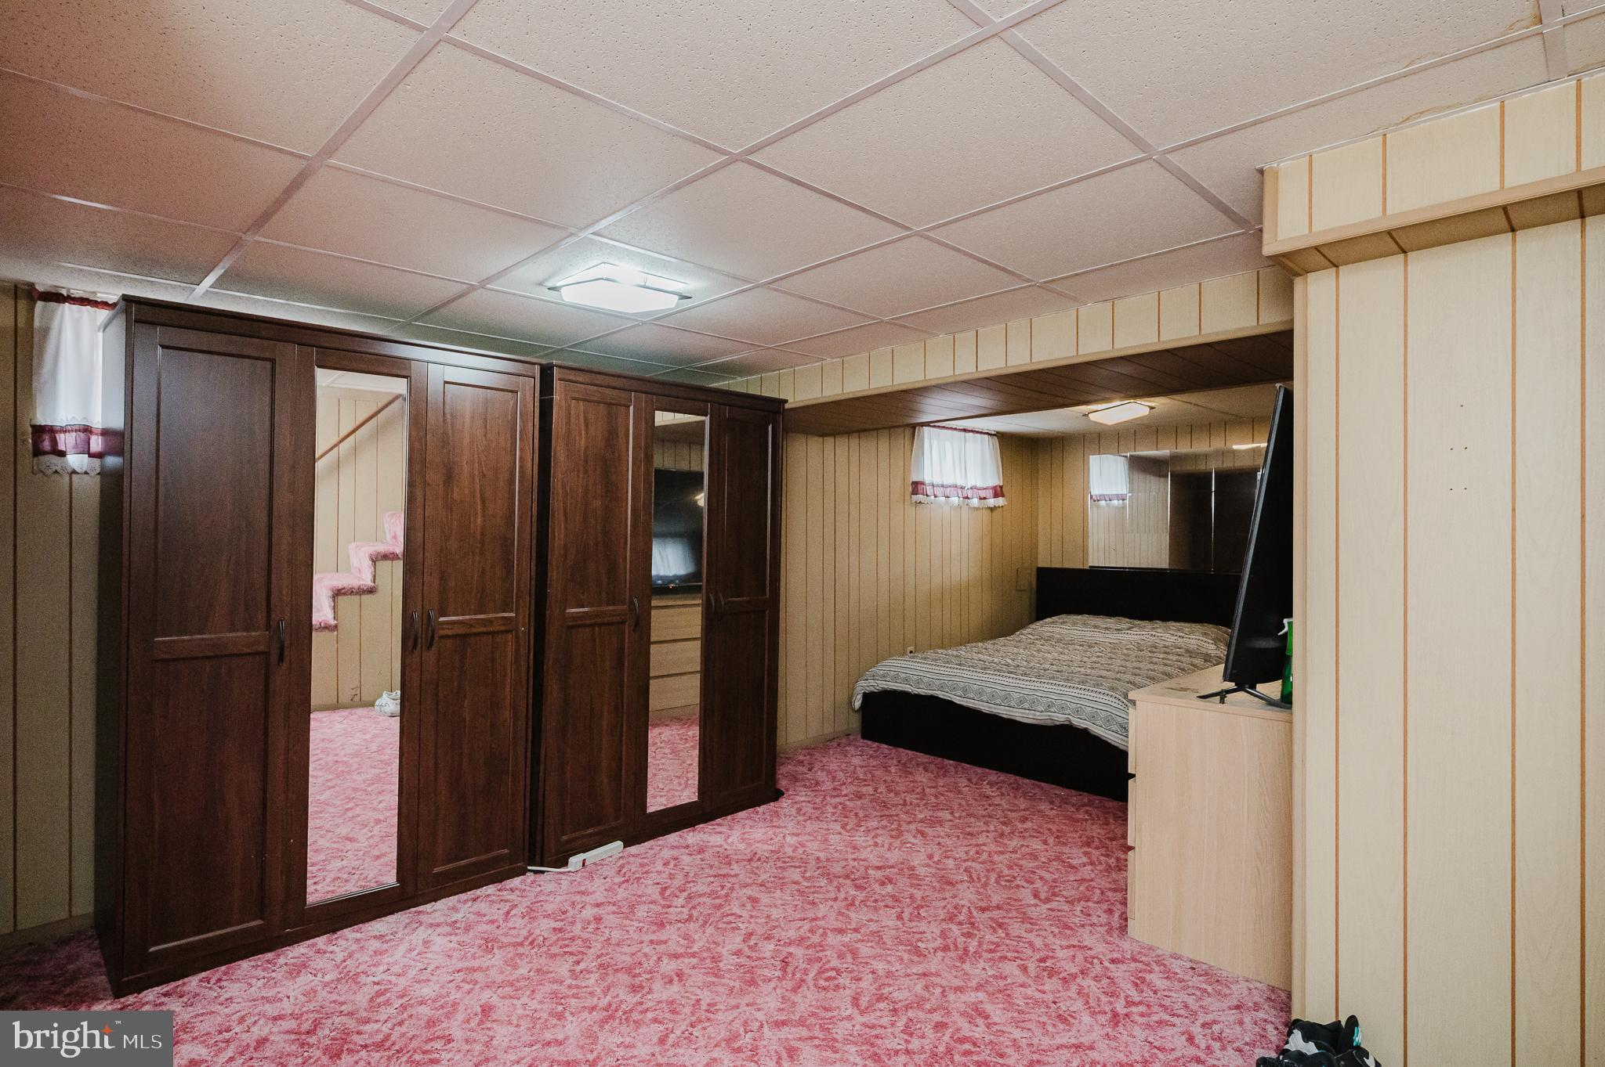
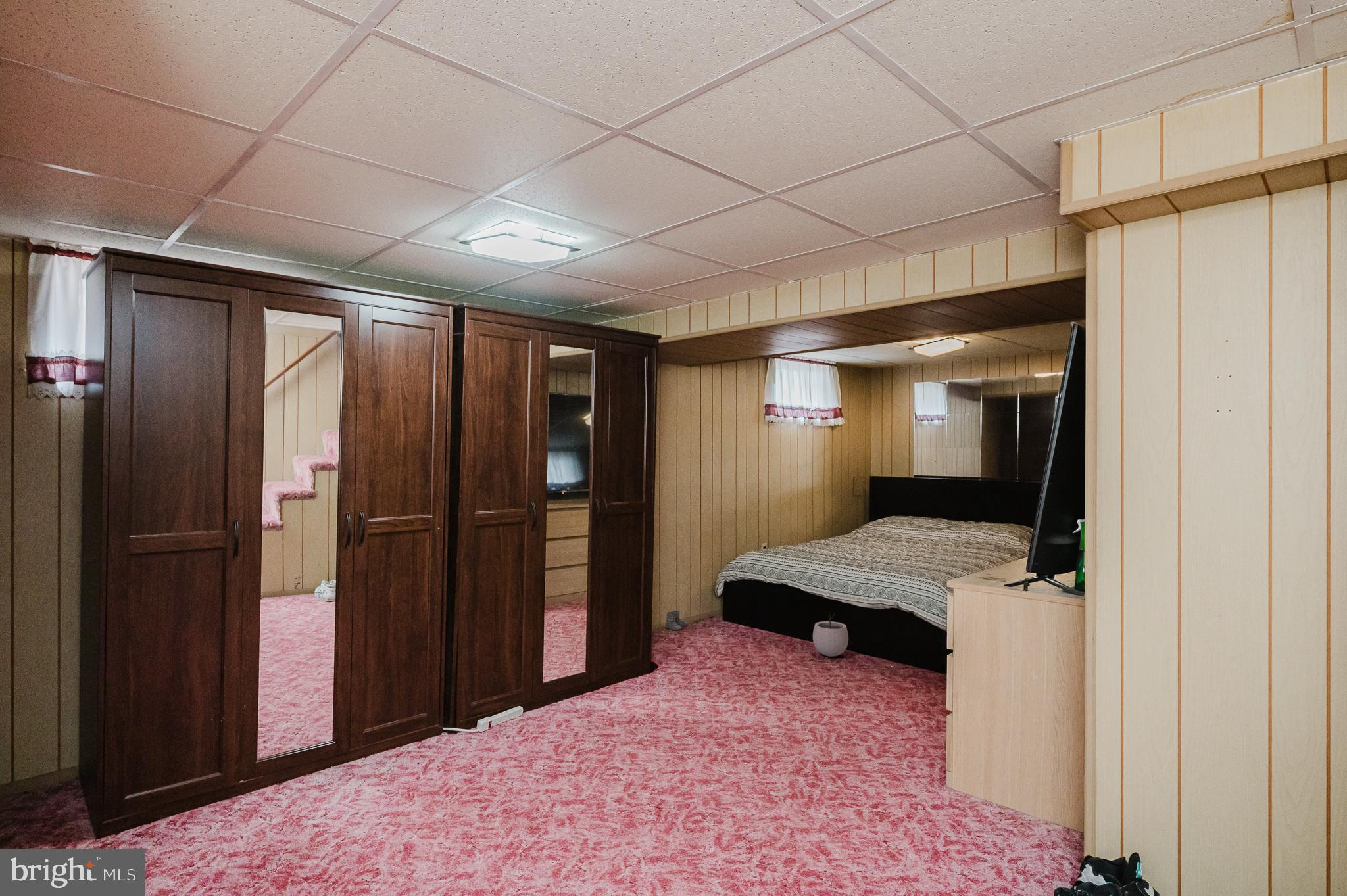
+ boots (675, 620)
+ plant pot (830, 633)
